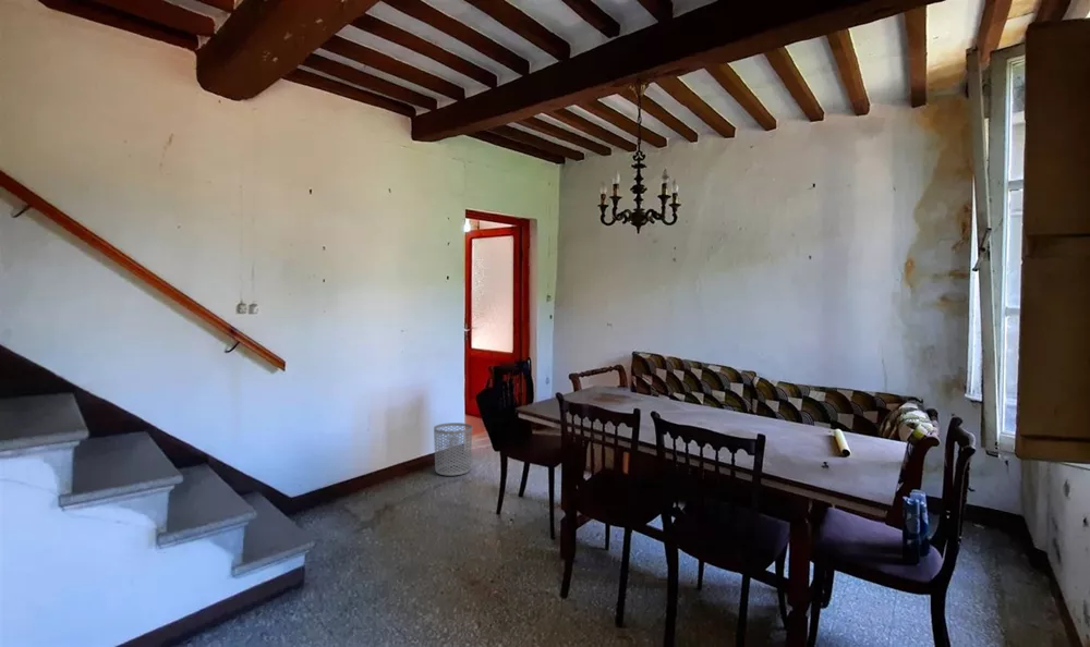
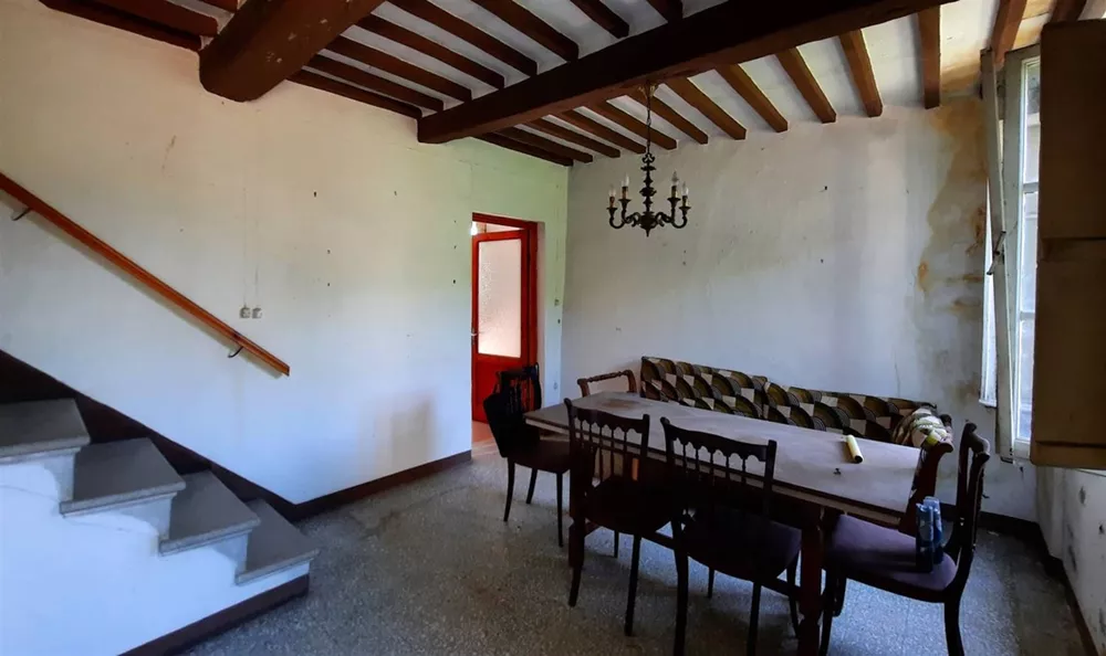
- waste bin (452, 449)
